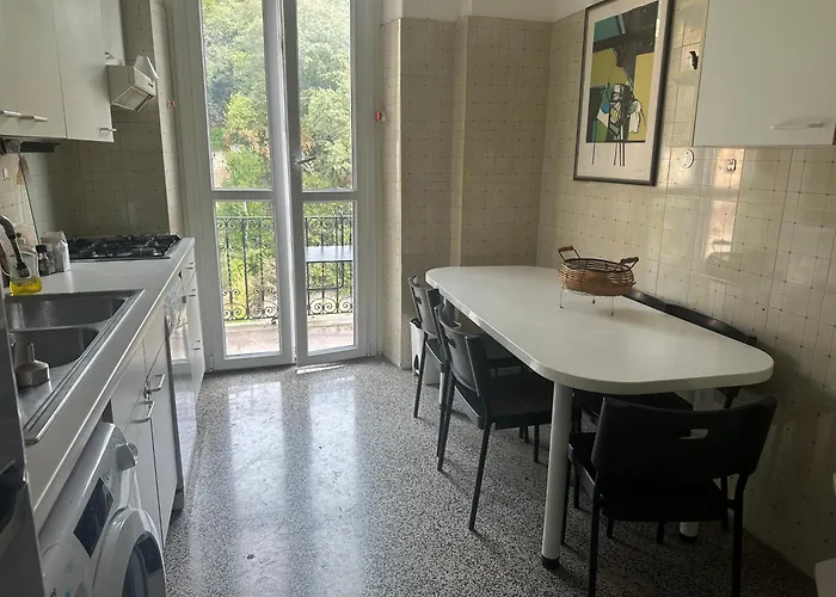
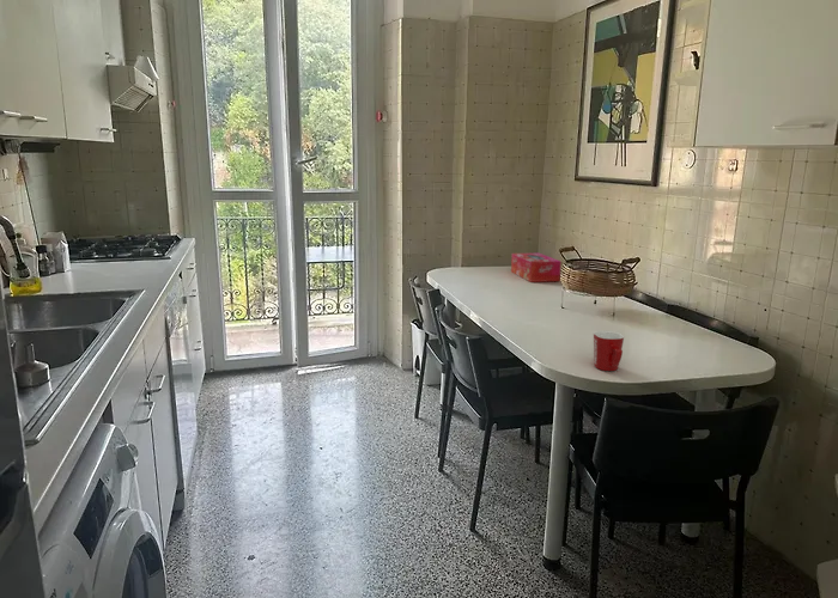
+ mug (609, 353)
+ tissue box (534, 267)
